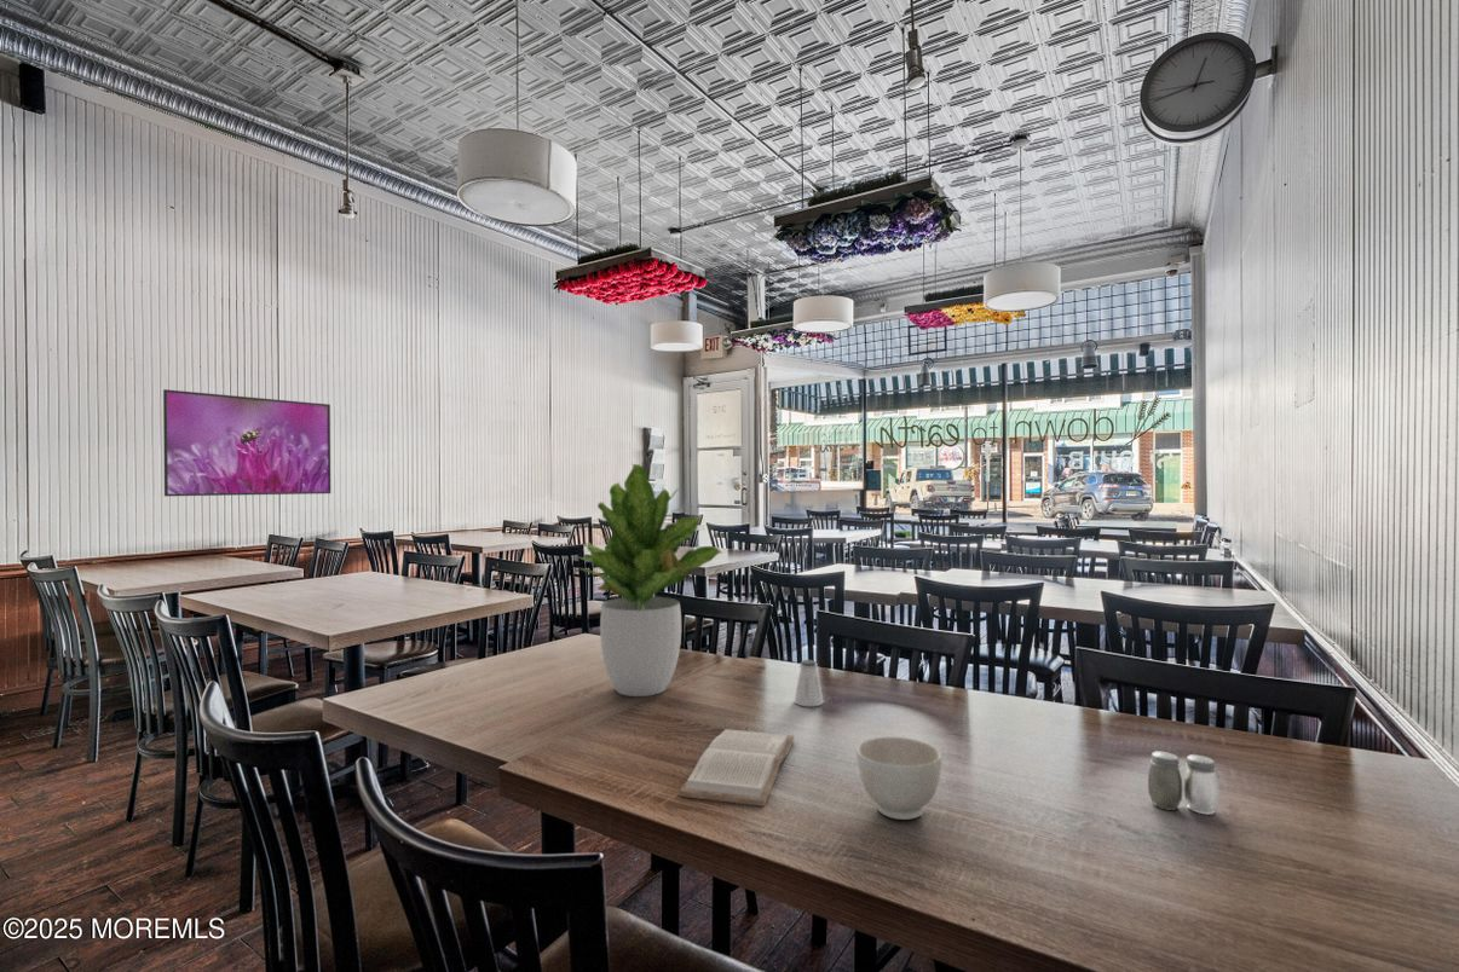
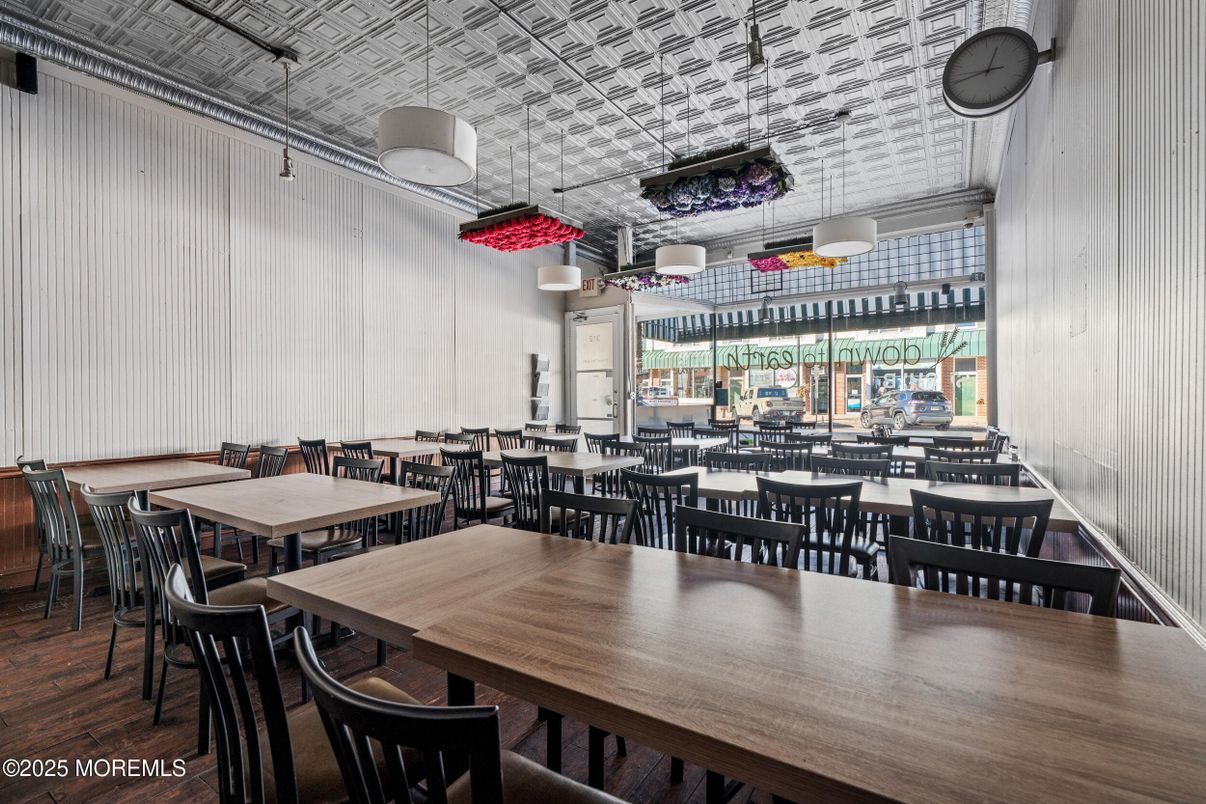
- saltshaker (808, 681)
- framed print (254, 446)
- bowl (898, 779)
- salt and pepper shaker (1183, 781)
- potted plant (642, 577)
- book (742, 758)
